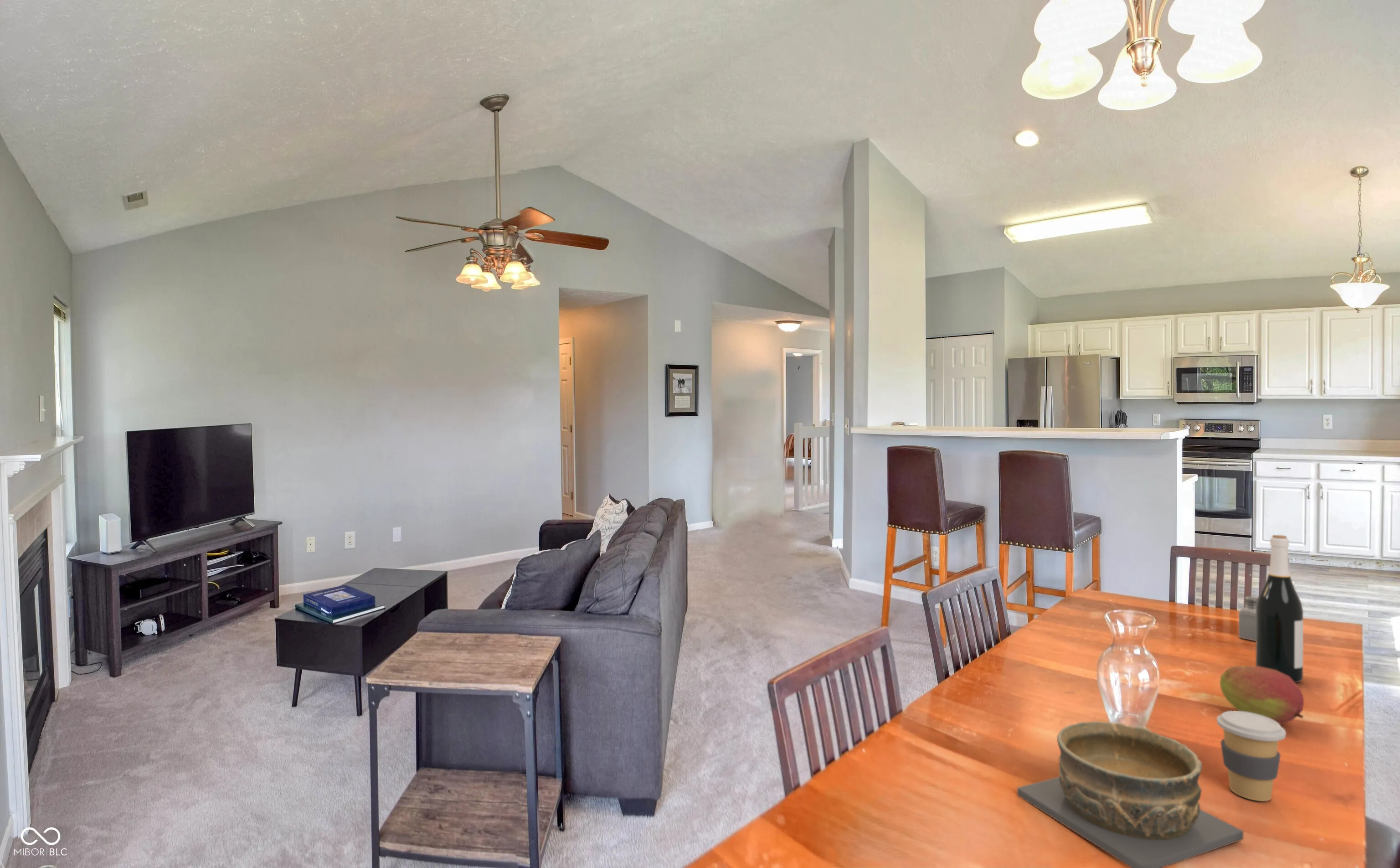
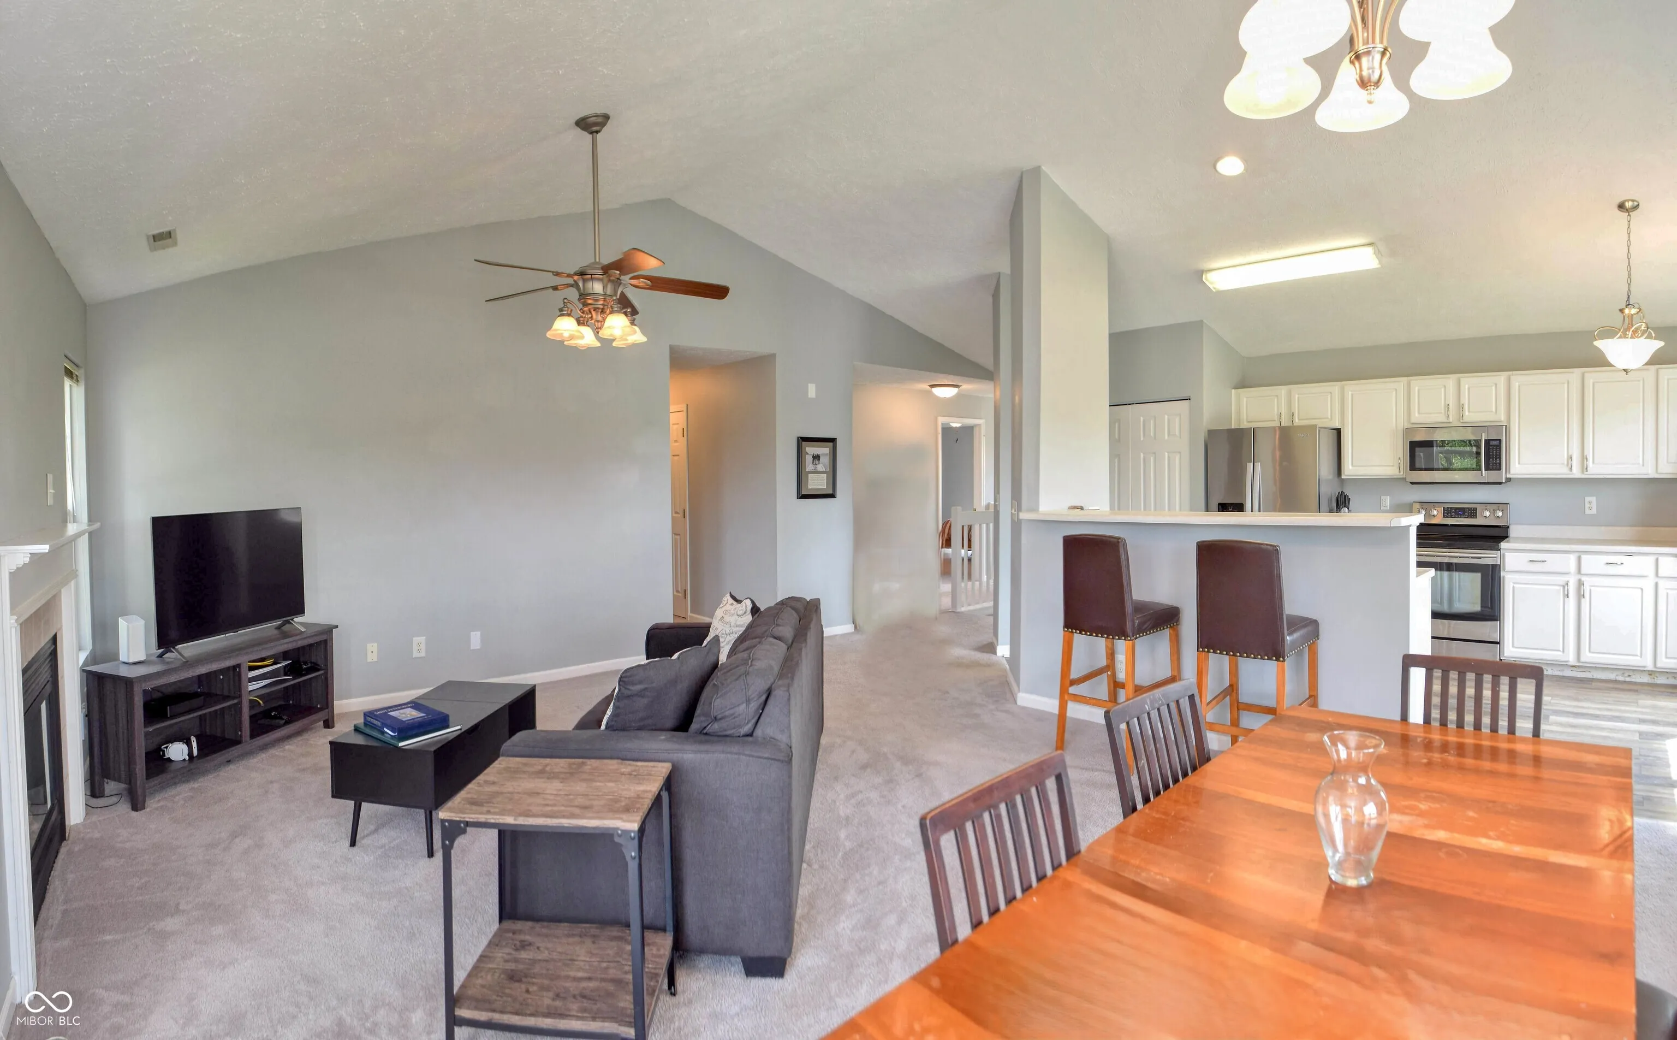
- wine bottle (1279, 606)
- coffee cup (1250, 756)
- bowl (1123, 780)
- fruit (1261, 694)
- saltshaker (1252, 618)
